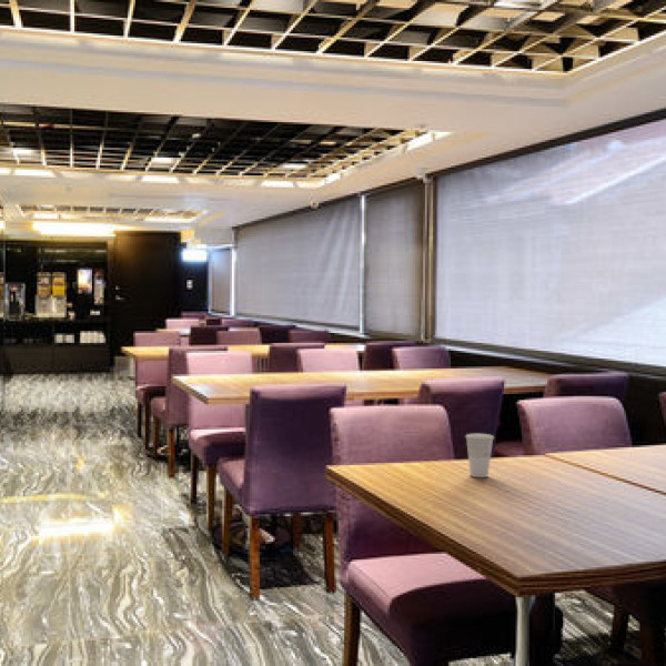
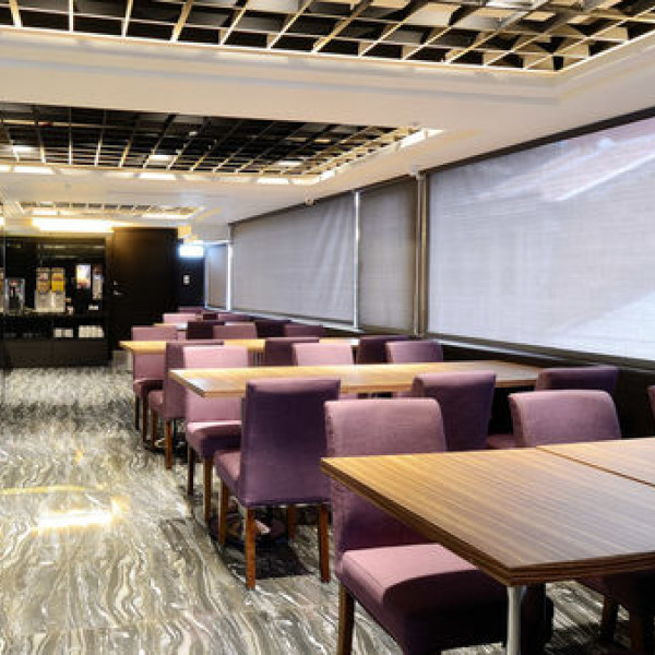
- cup (478, 455)
